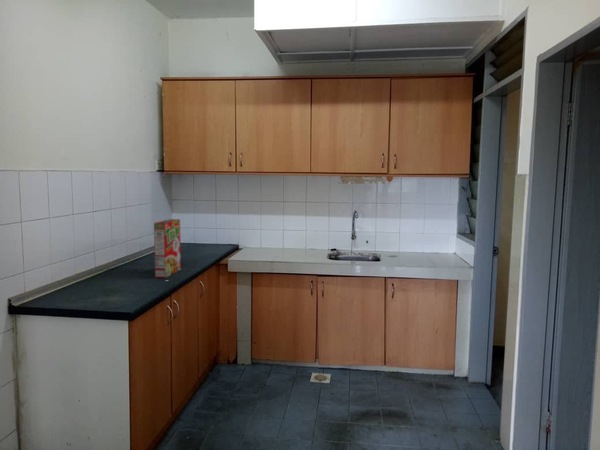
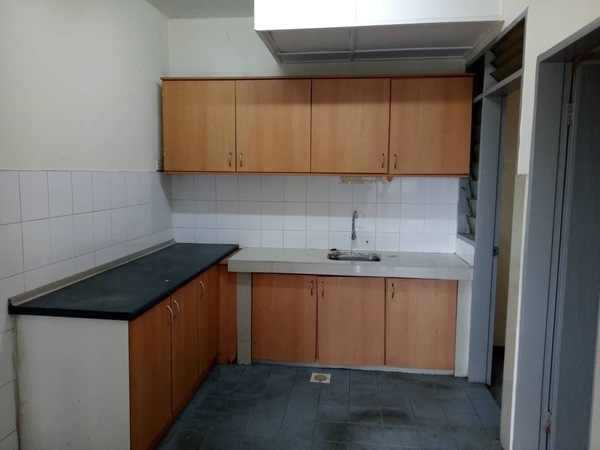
- cereal box (168, 247)
